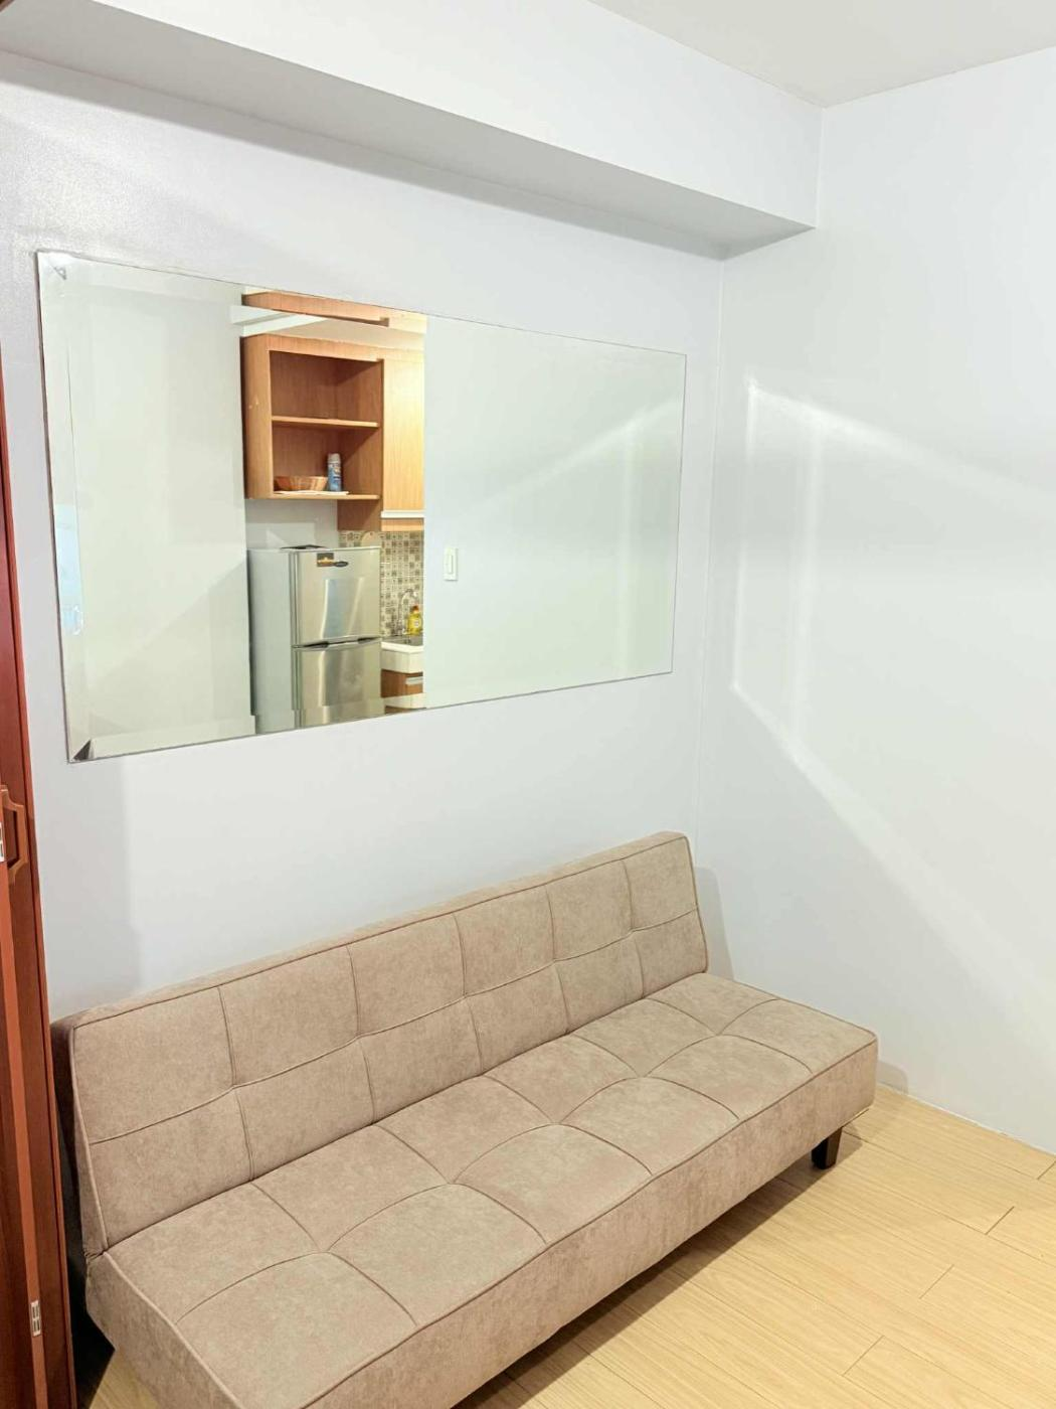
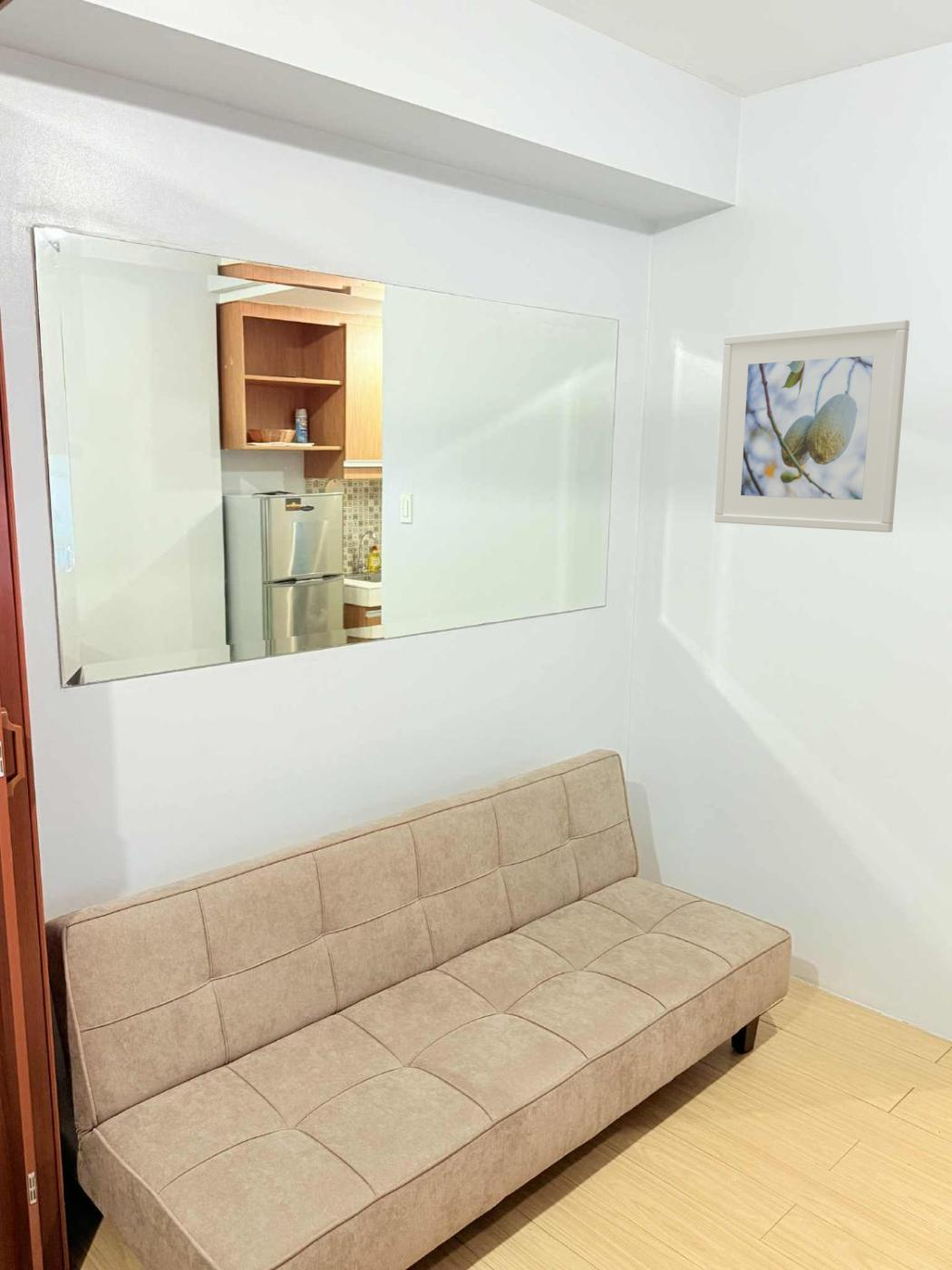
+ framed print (803, 429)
